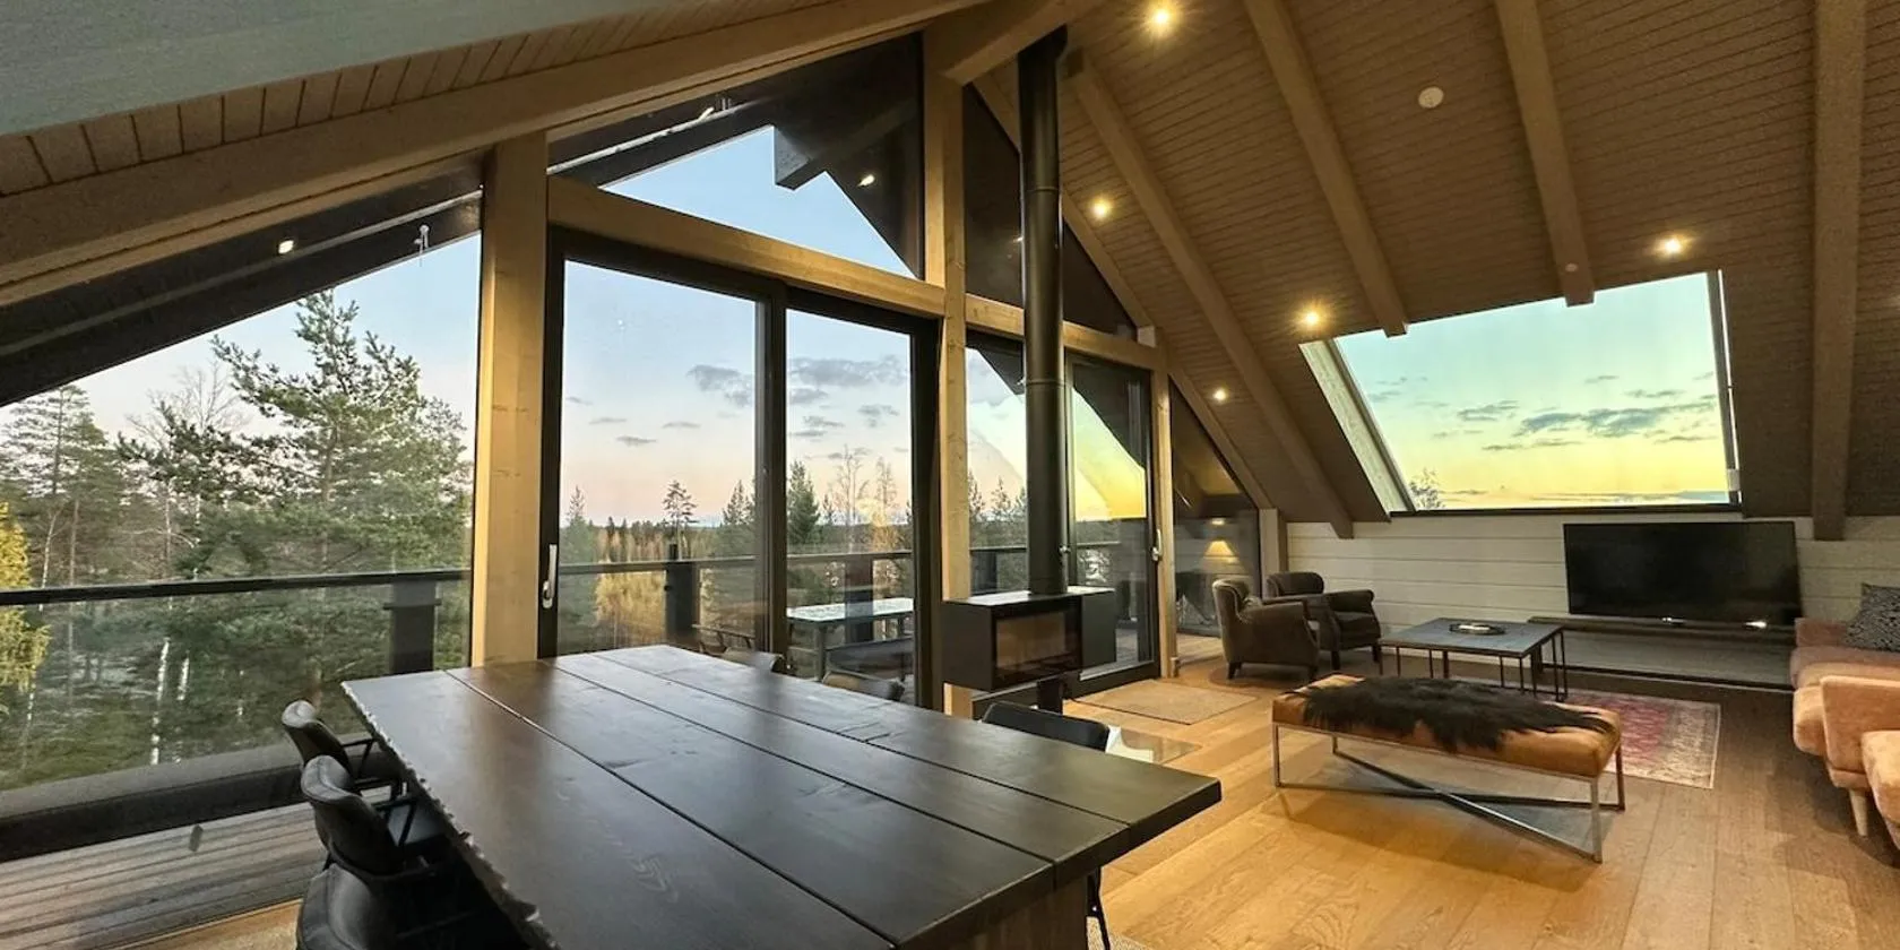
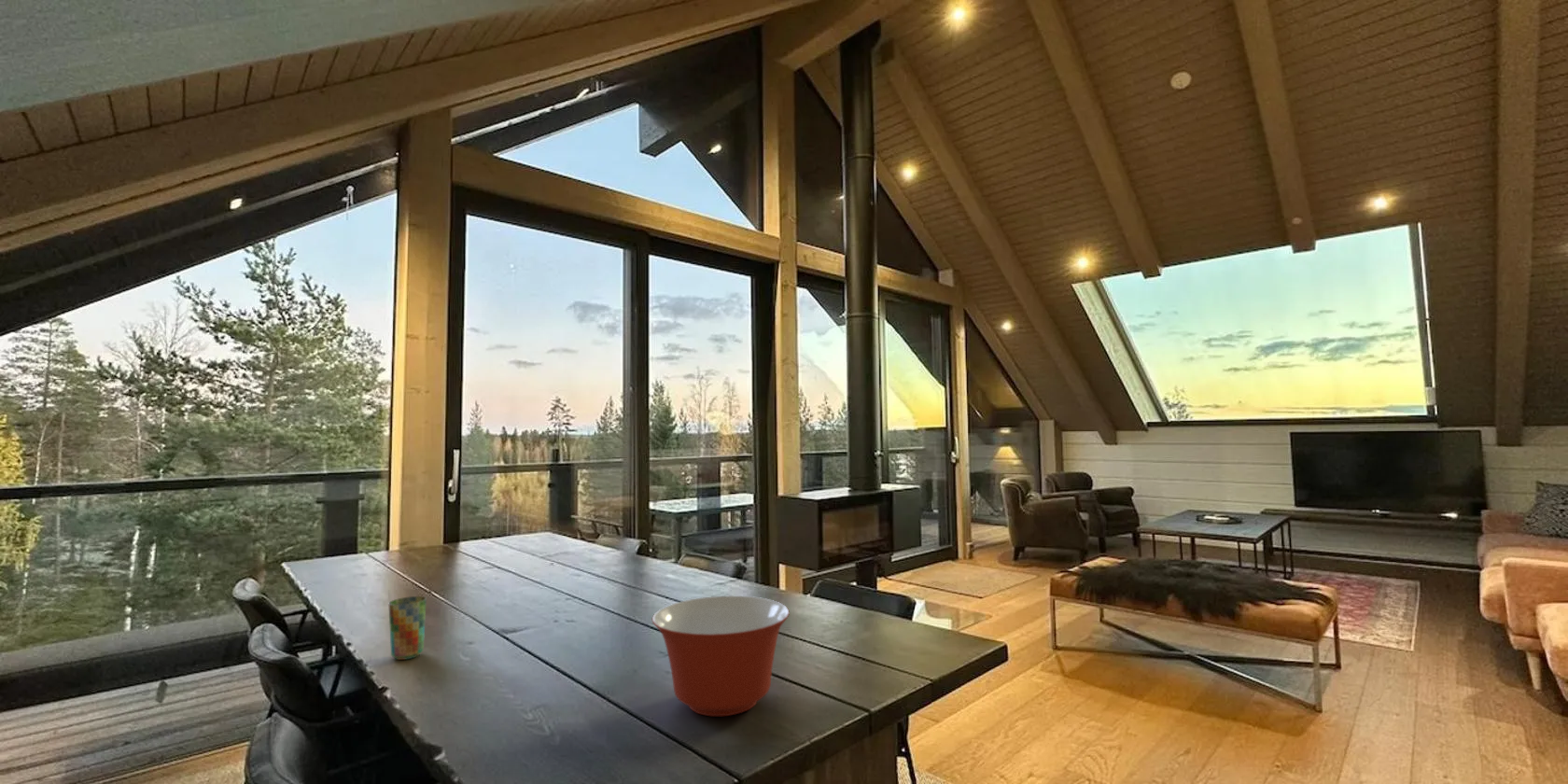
+ cup (407, 628)
+ mixing bowl (721, 657)
